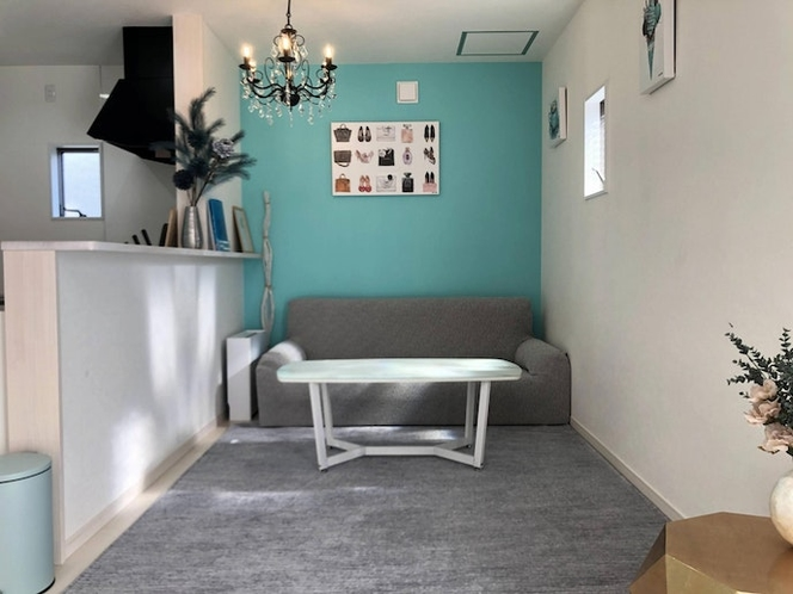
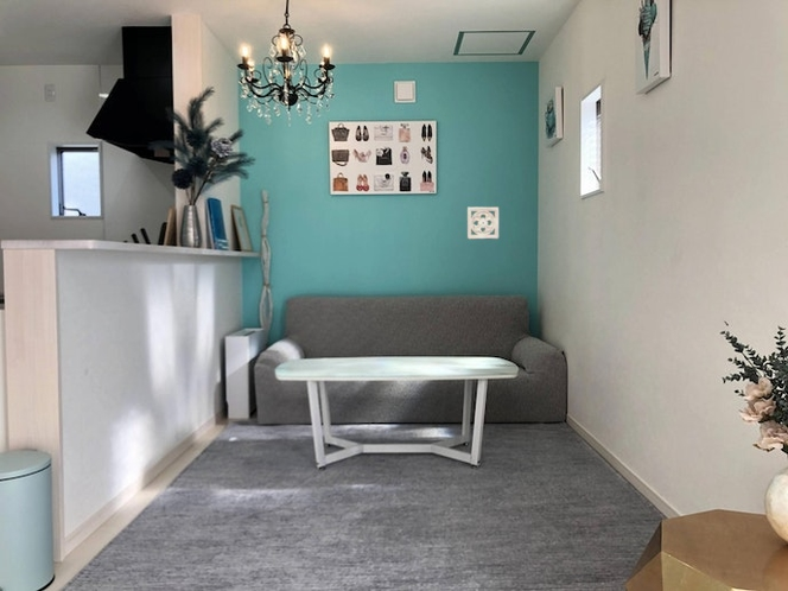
+ wall ornament (482, 223)
